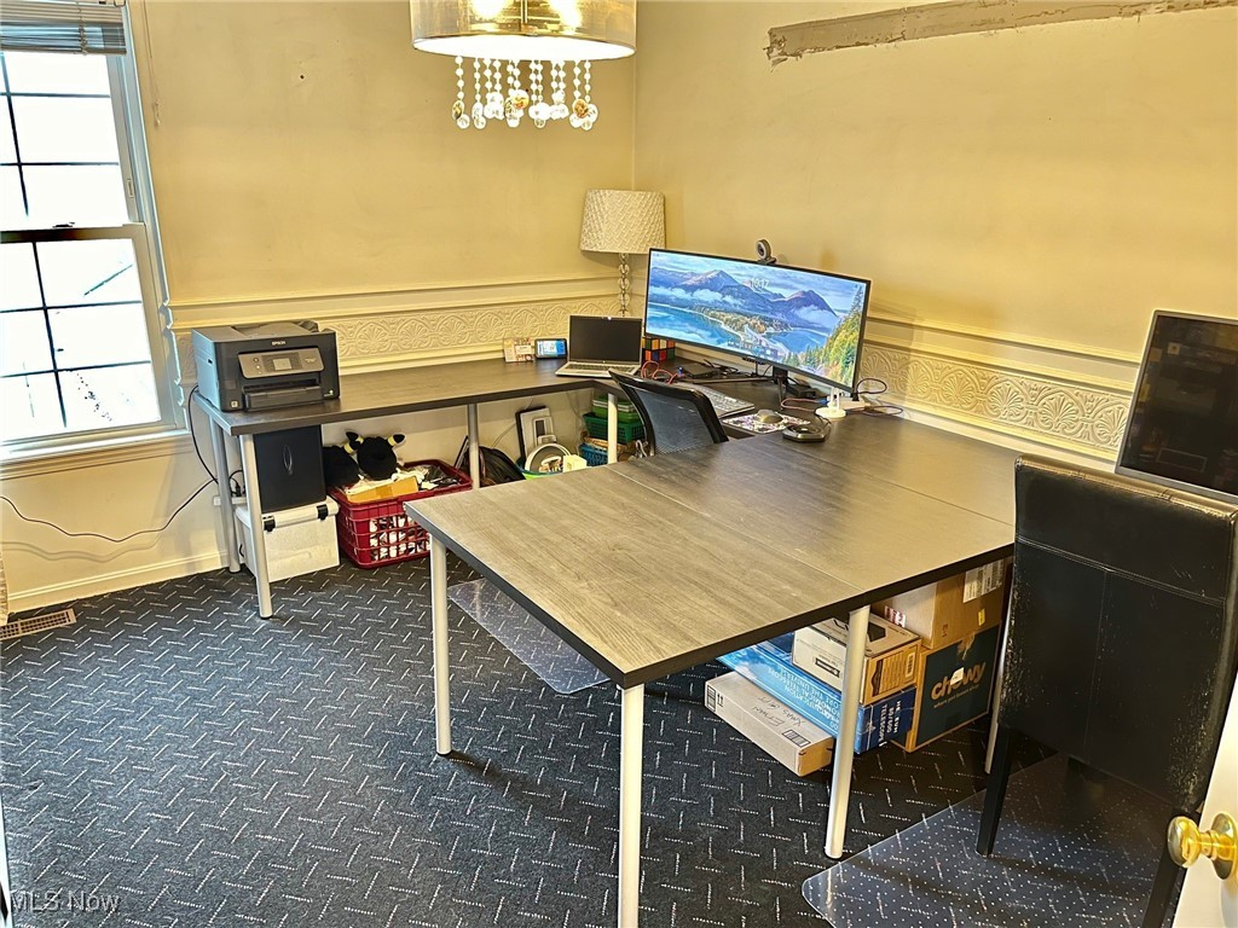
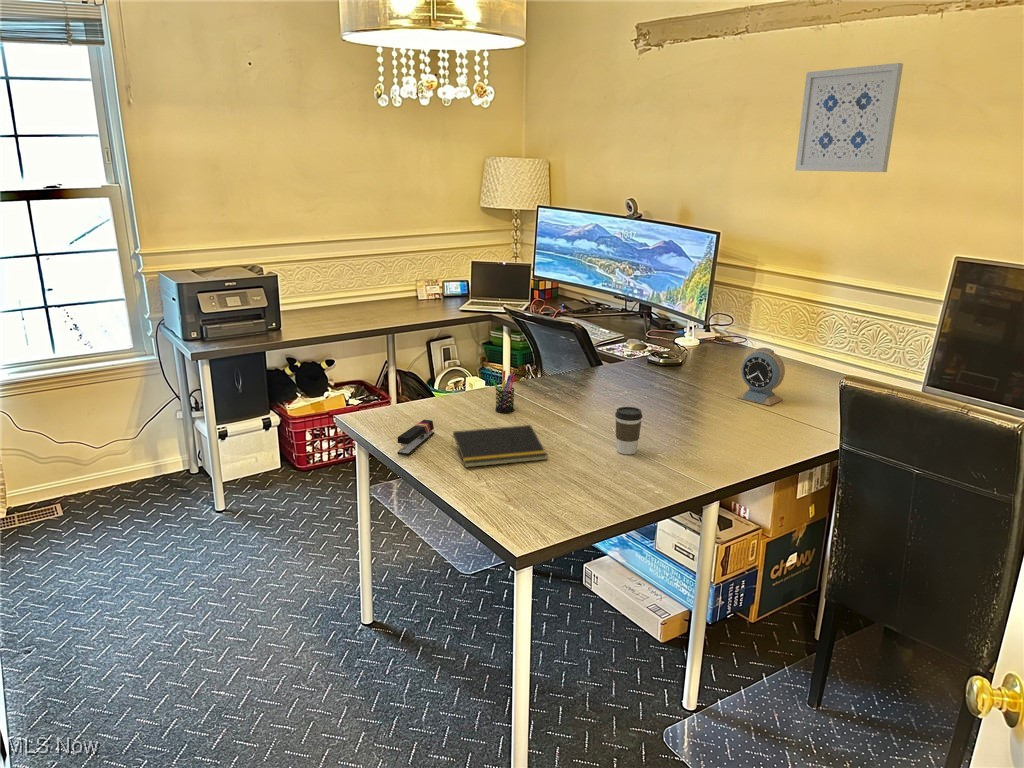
+ alarm clock (762, 373)
+ pen holder (502, 391)
+ stapler (416, 435)
+ notepad (499, 445)
+ coffee cup (627, 430)
+ wall art (845, 120)
